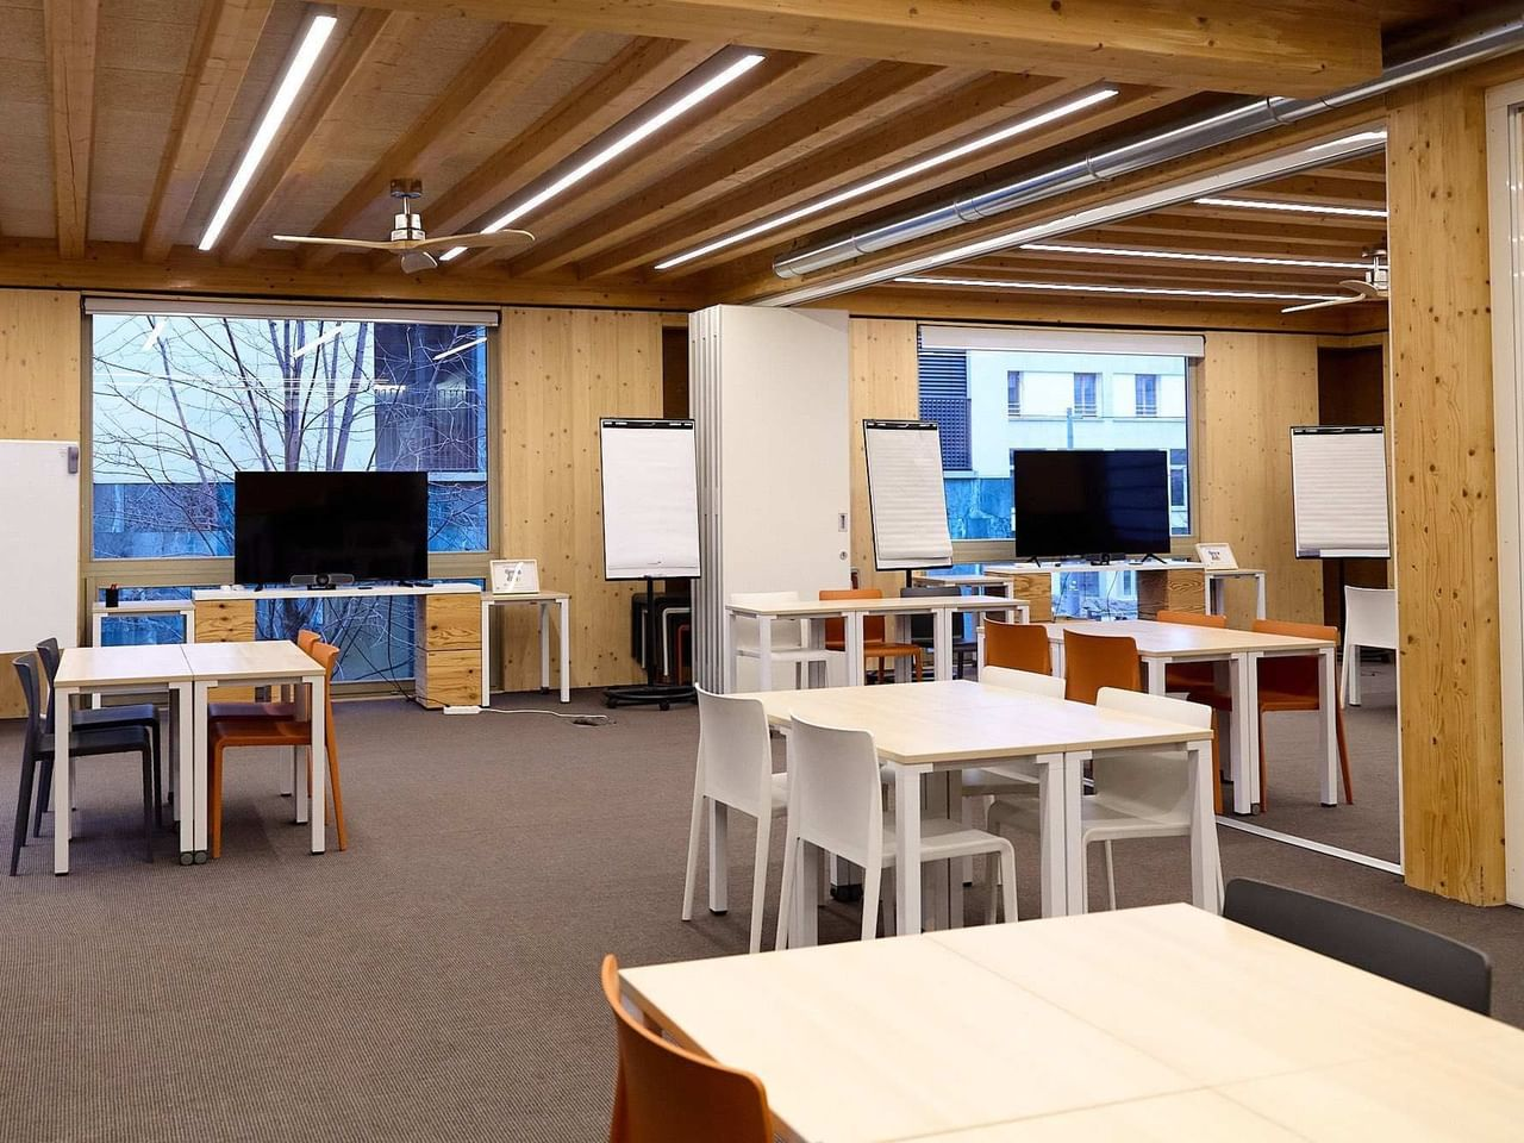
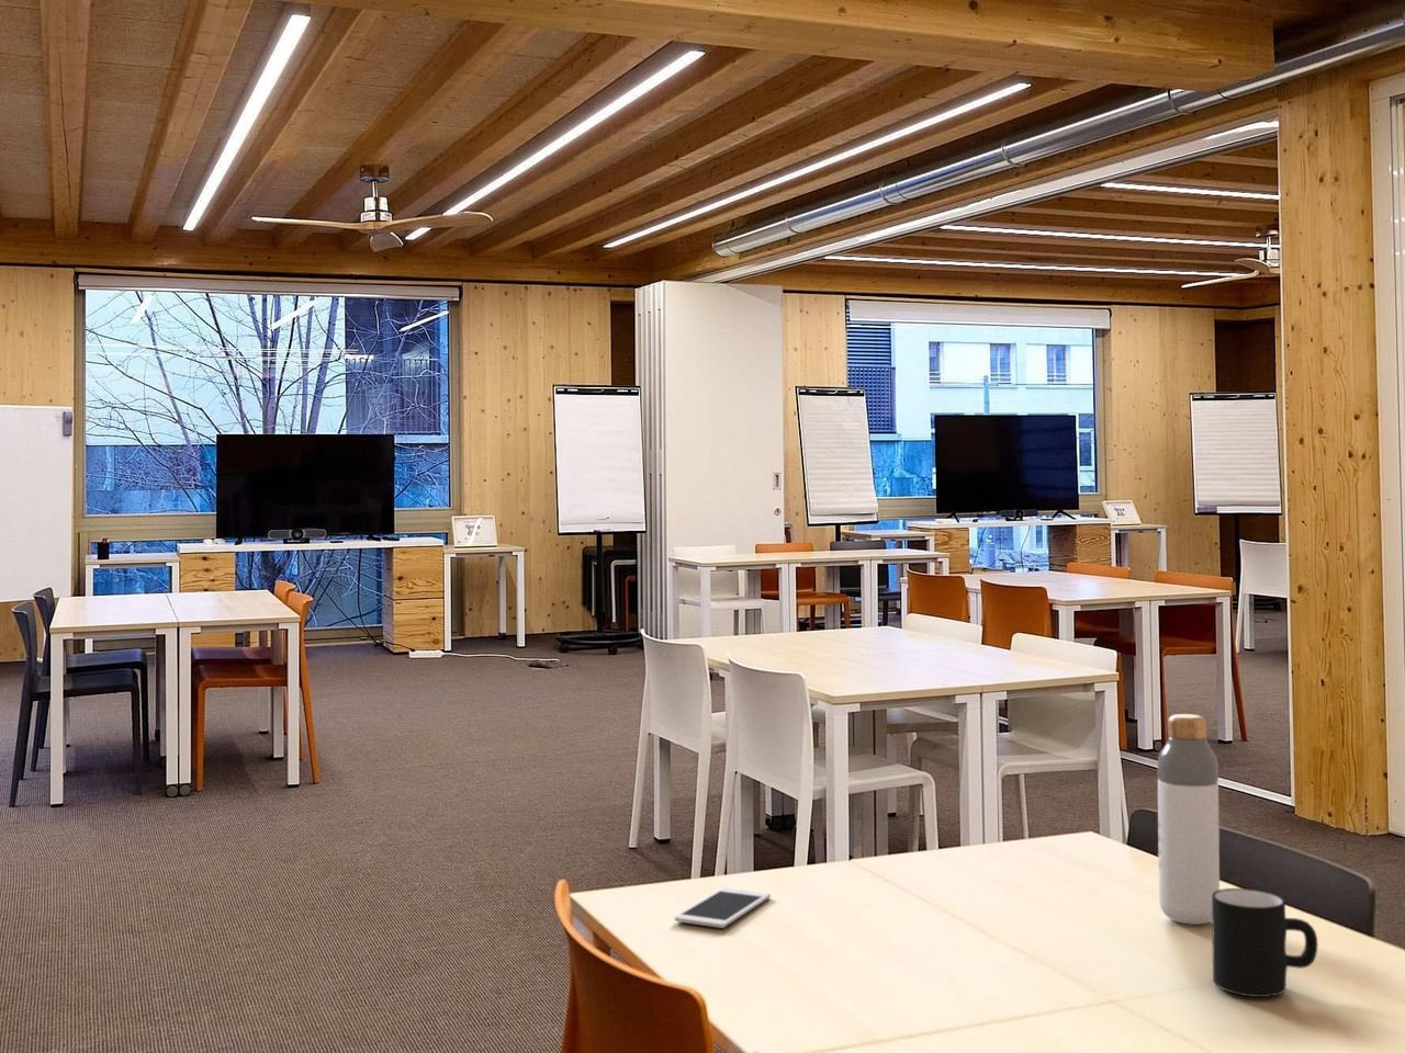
+ mug (1266, 942)
+ cell phone (724, 906)
+ bottle (1188, 817)
